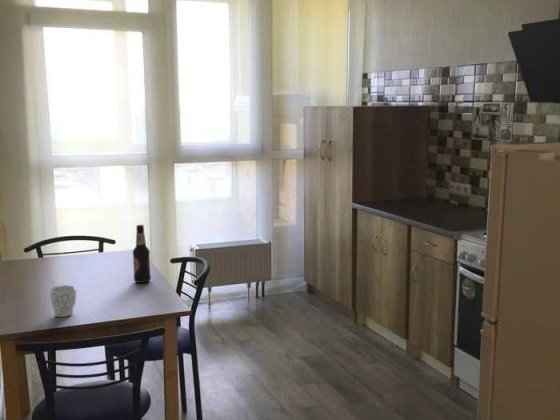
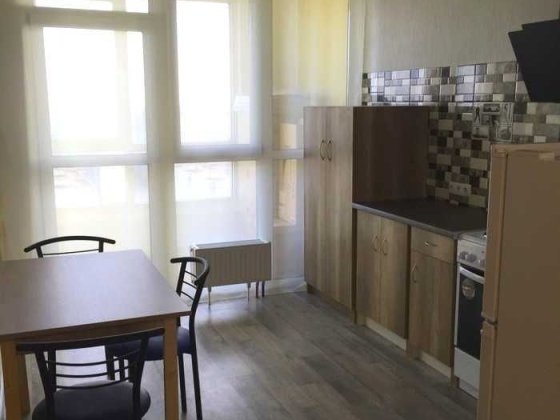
- bottle (141, 253)
- mug (65, 300)
